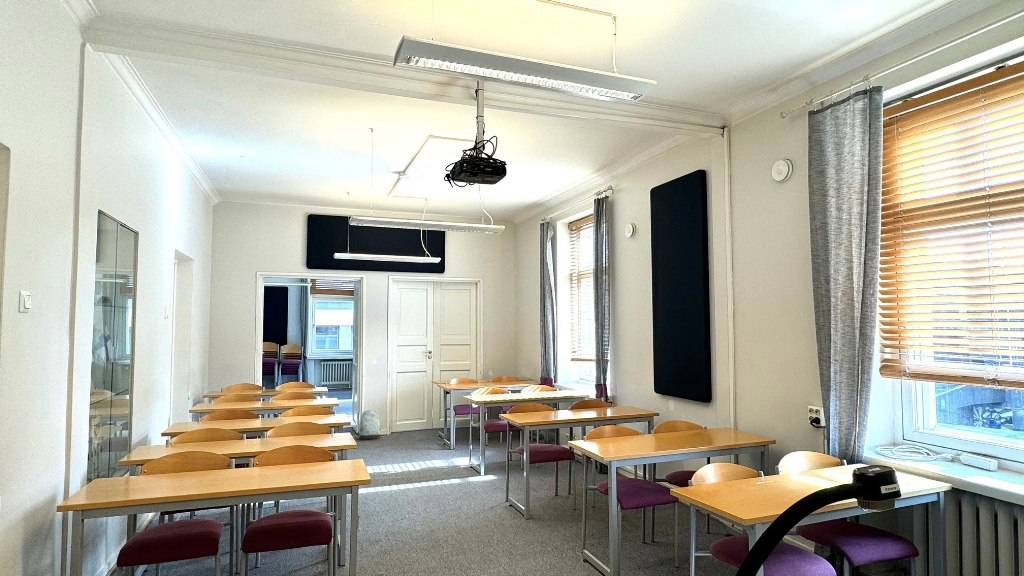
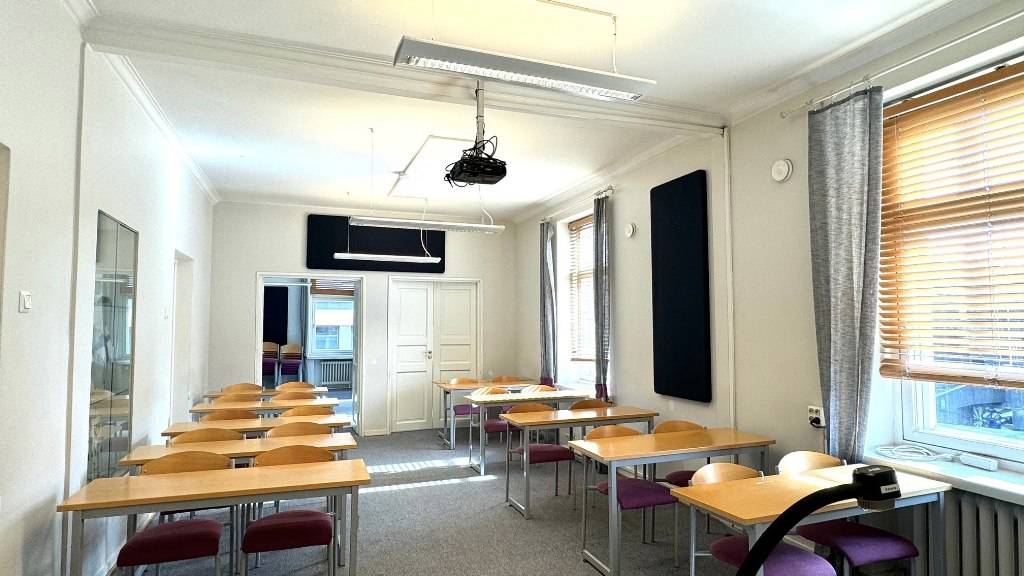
- backpack (370, 424)
